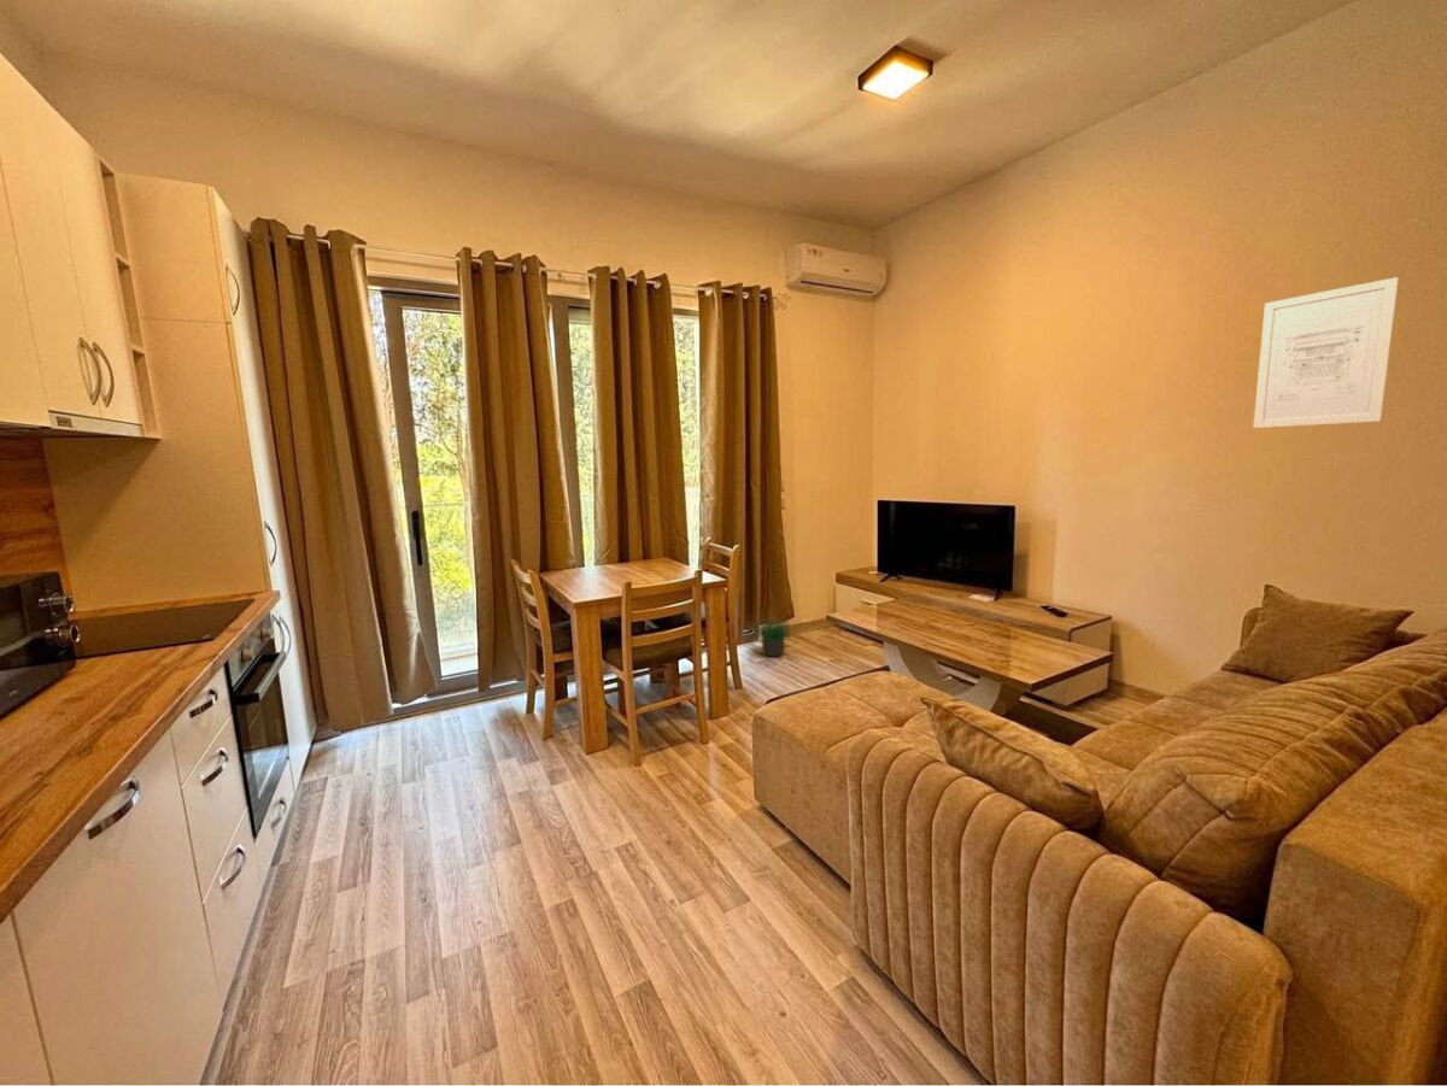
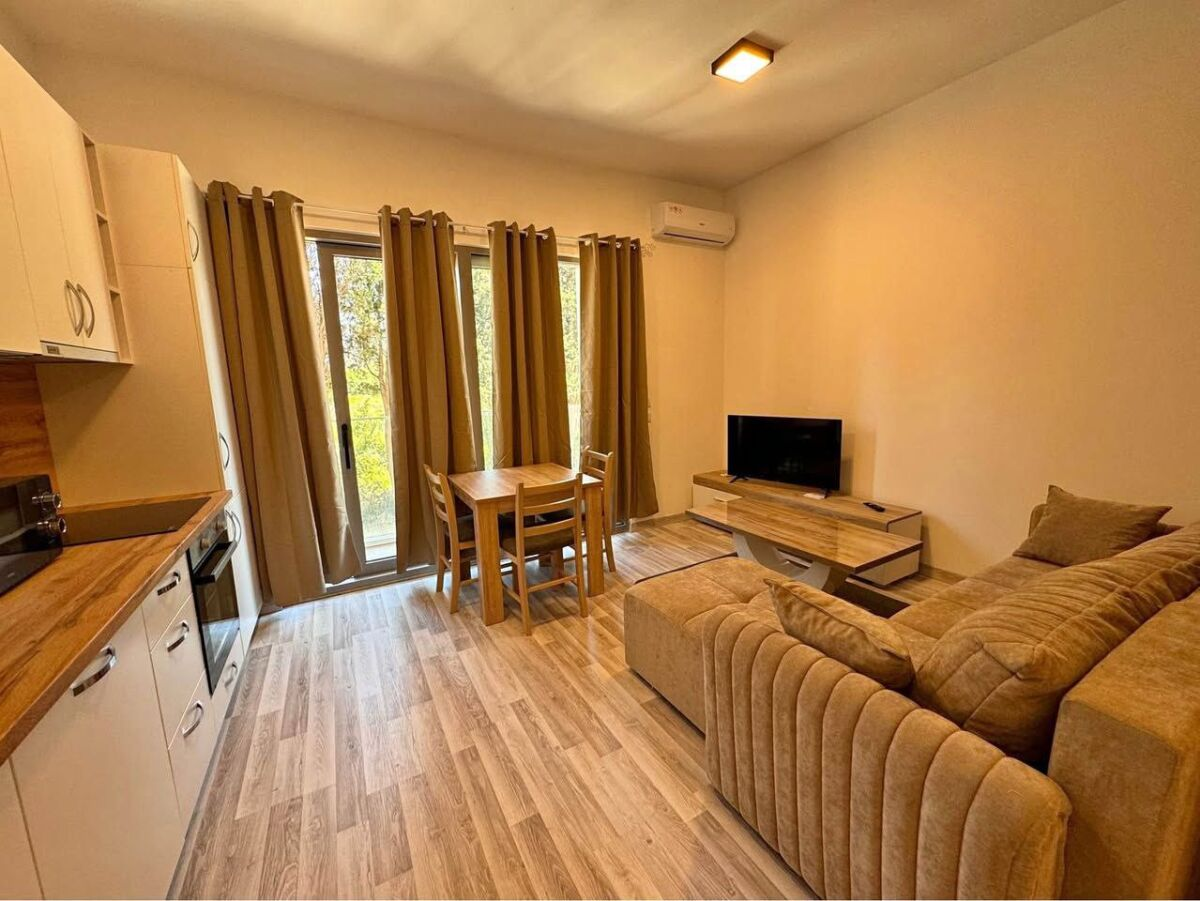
- potted plant (773, 630)
- wall art (1319, 358)
